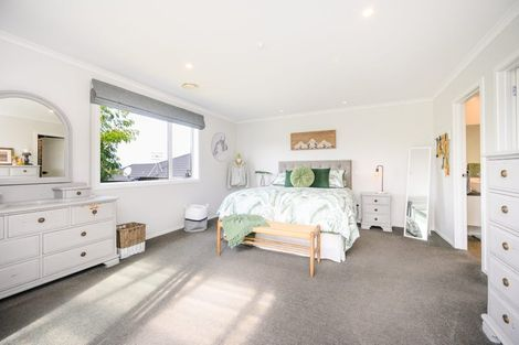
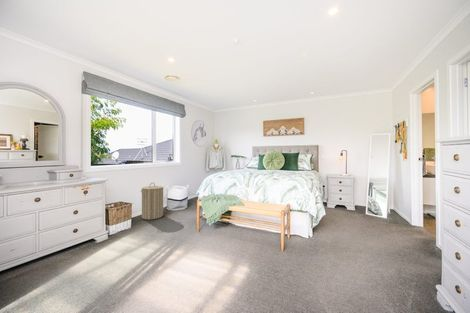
+ laundry hamper (152, 199)
